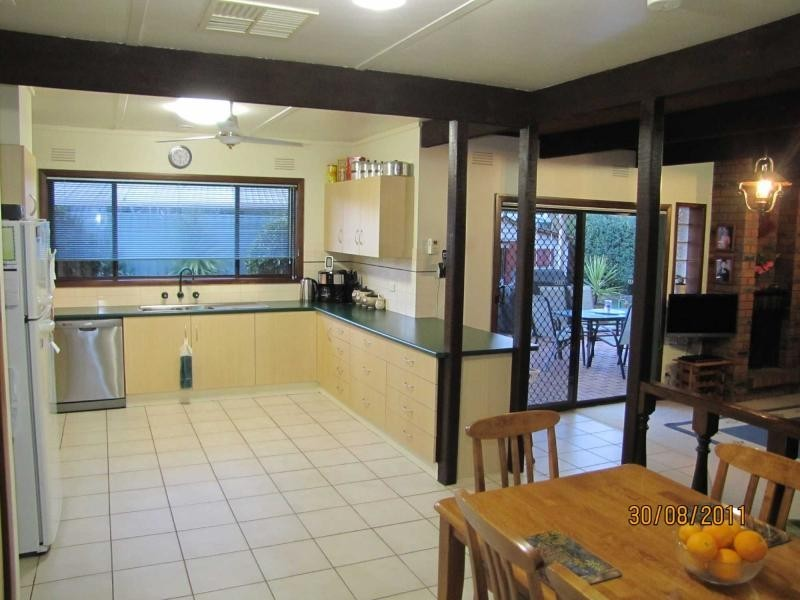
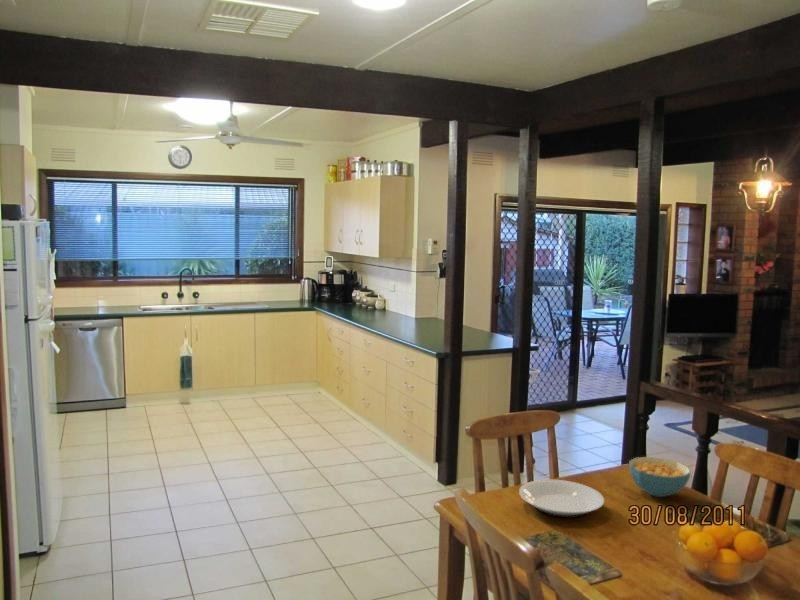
+ cereal bowl (658, 480)
+ plate (560, 500)
